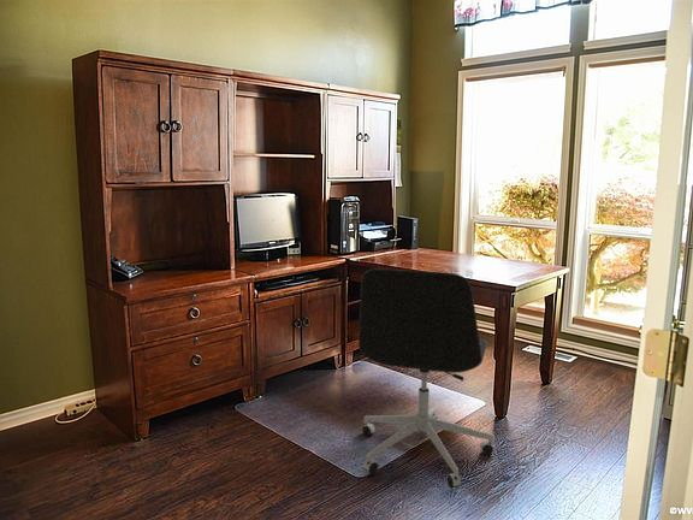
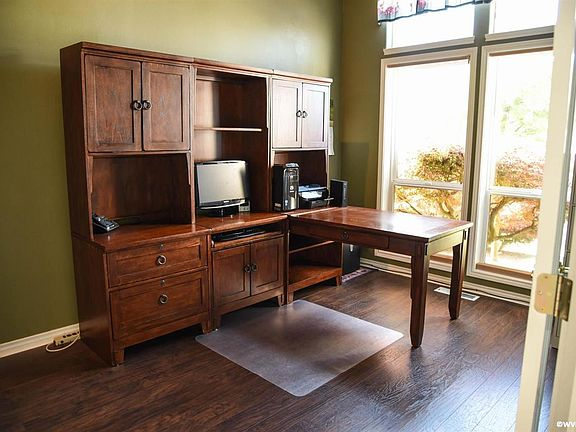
- office chair (424, 359)
